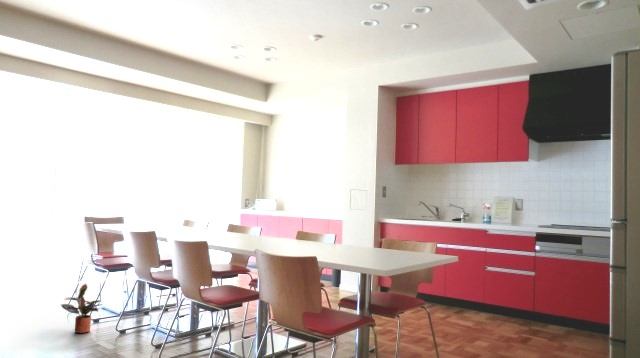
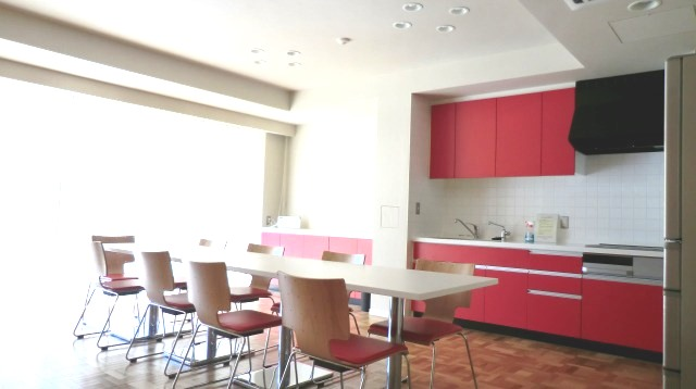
- potted plant (79, 309)
